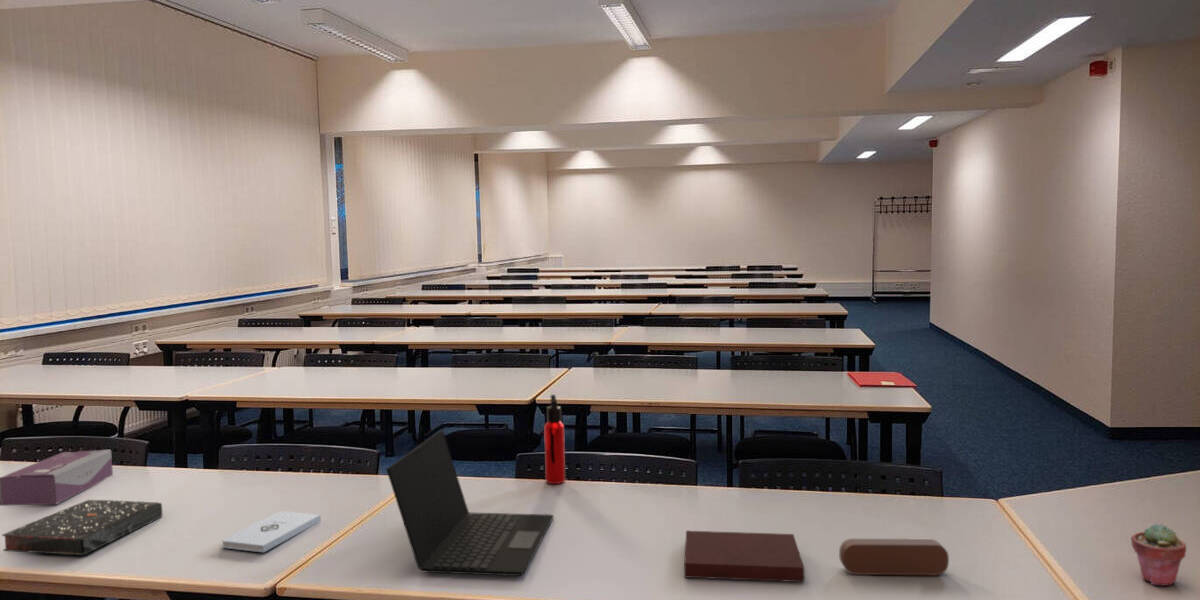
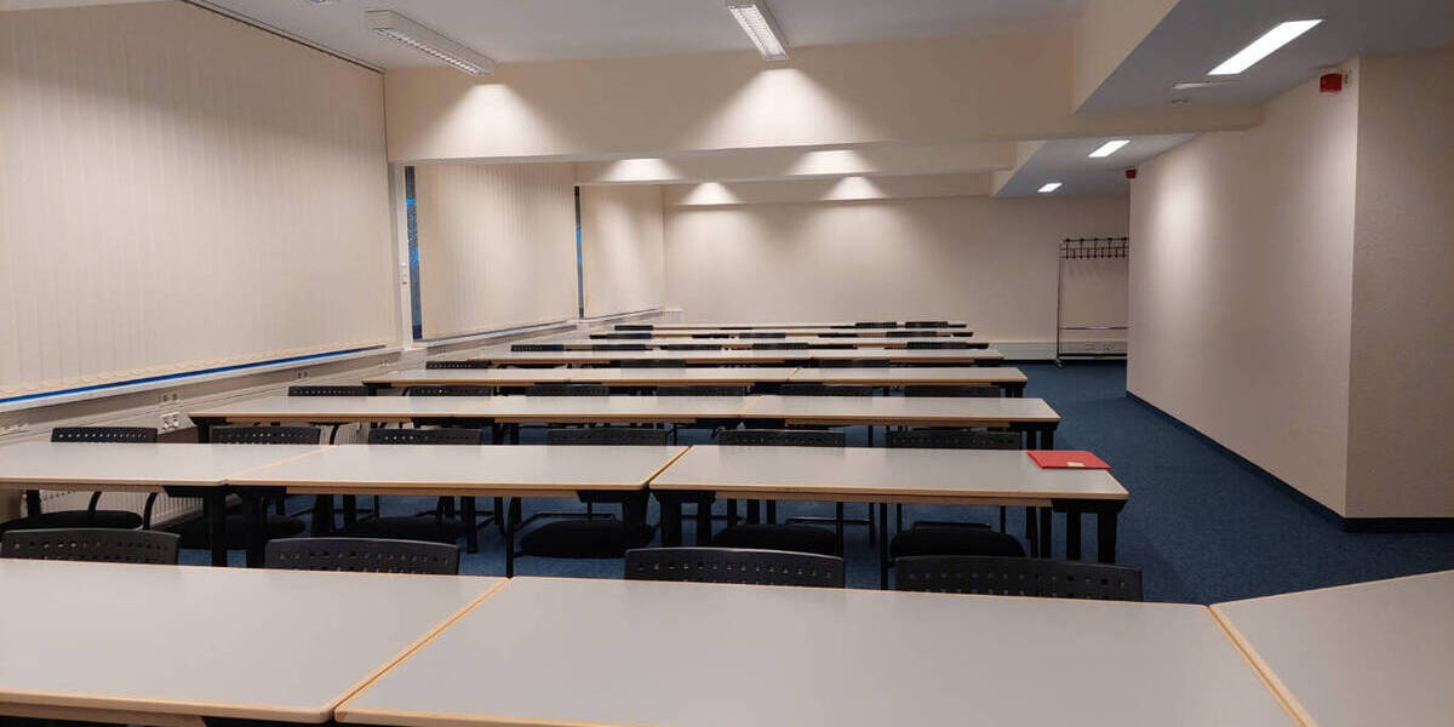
- book (86, 524)
- laptop (464, 499)
- notepad (272, 530)
- pencil case (892, 556)
- tissue box (58, 475)
- notebook (741, 554)
- water bottle (554, 438)
- potted succulent (1158, 551)
